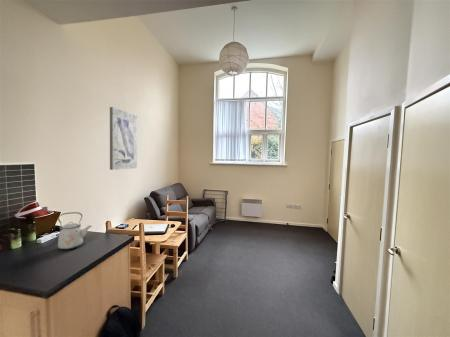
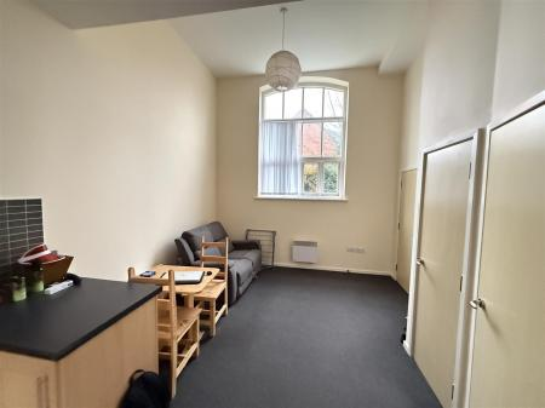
- kettle (75, 229)
- wall art (124, 140)
